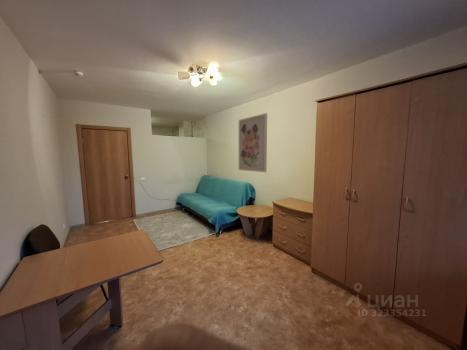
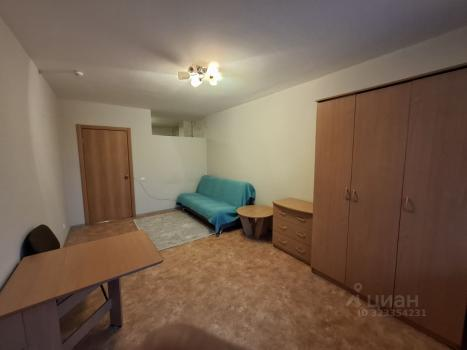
- wall art (251, 144)
